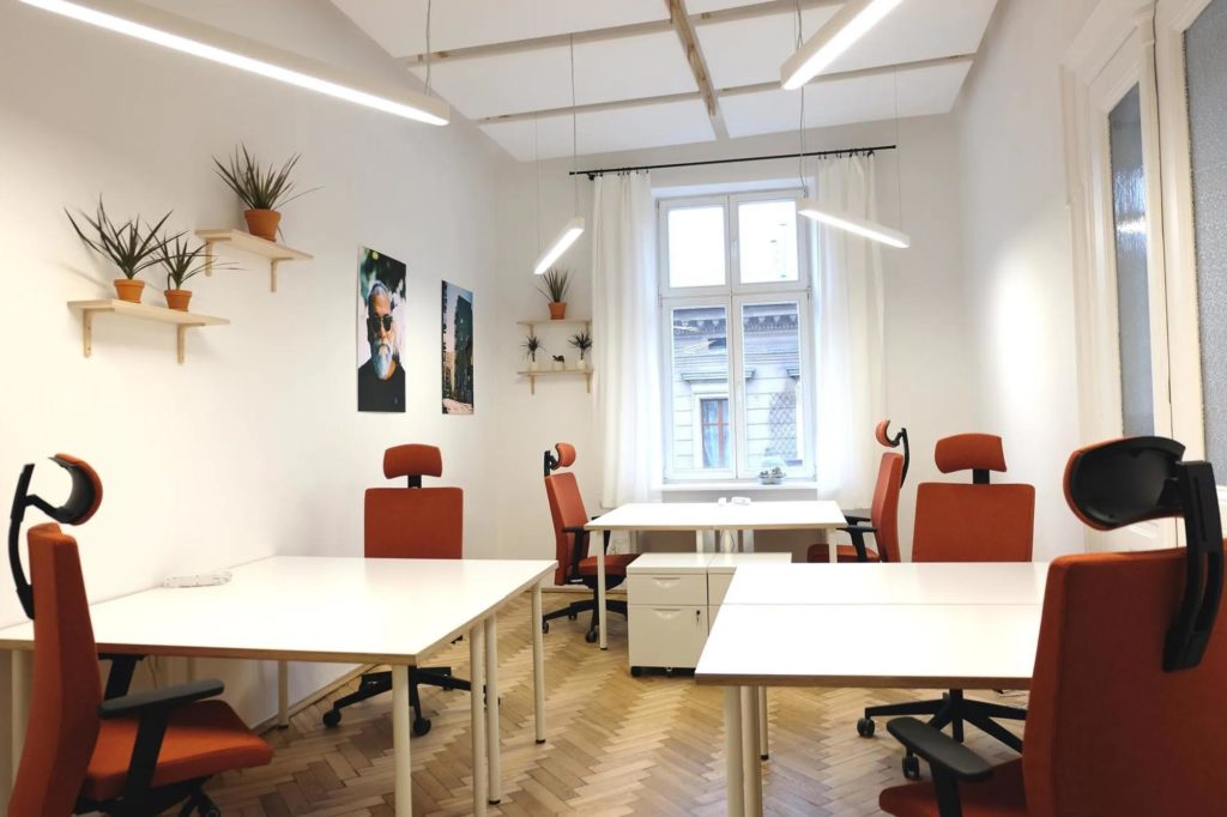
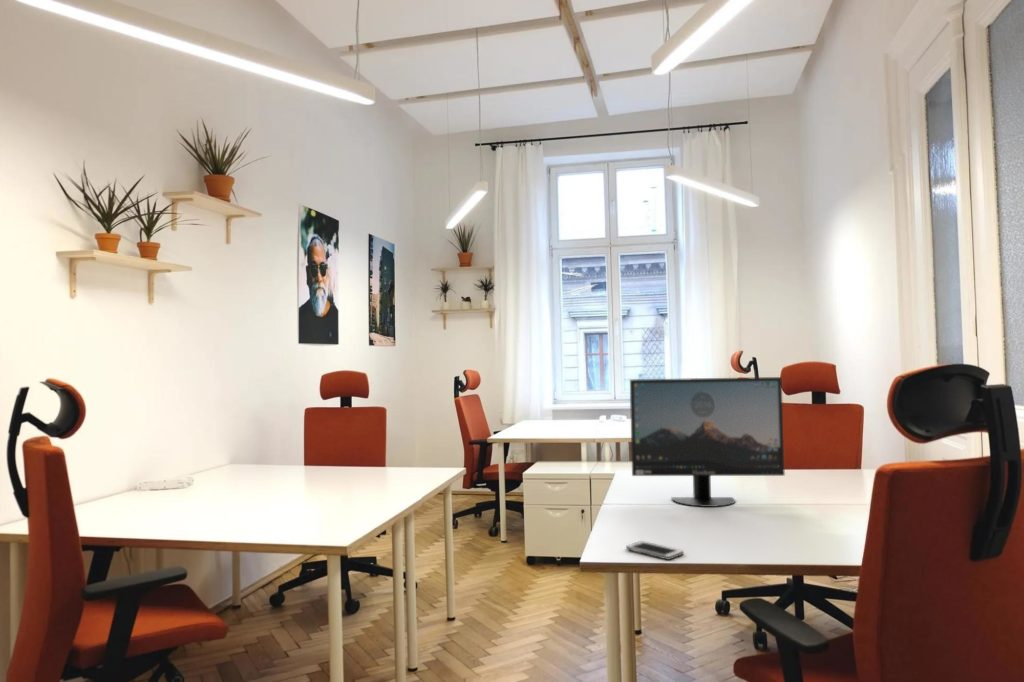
+ monitor (705, 440)
+ cell phone (654, 550)
